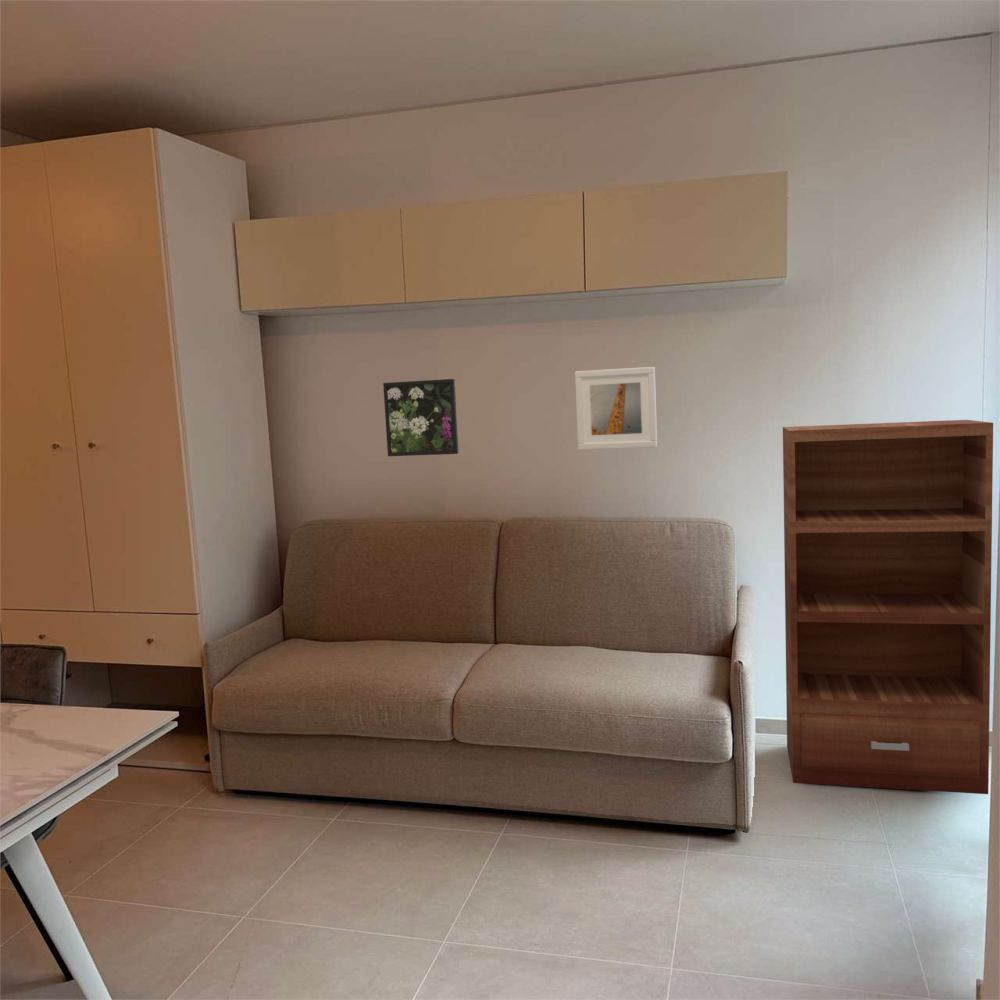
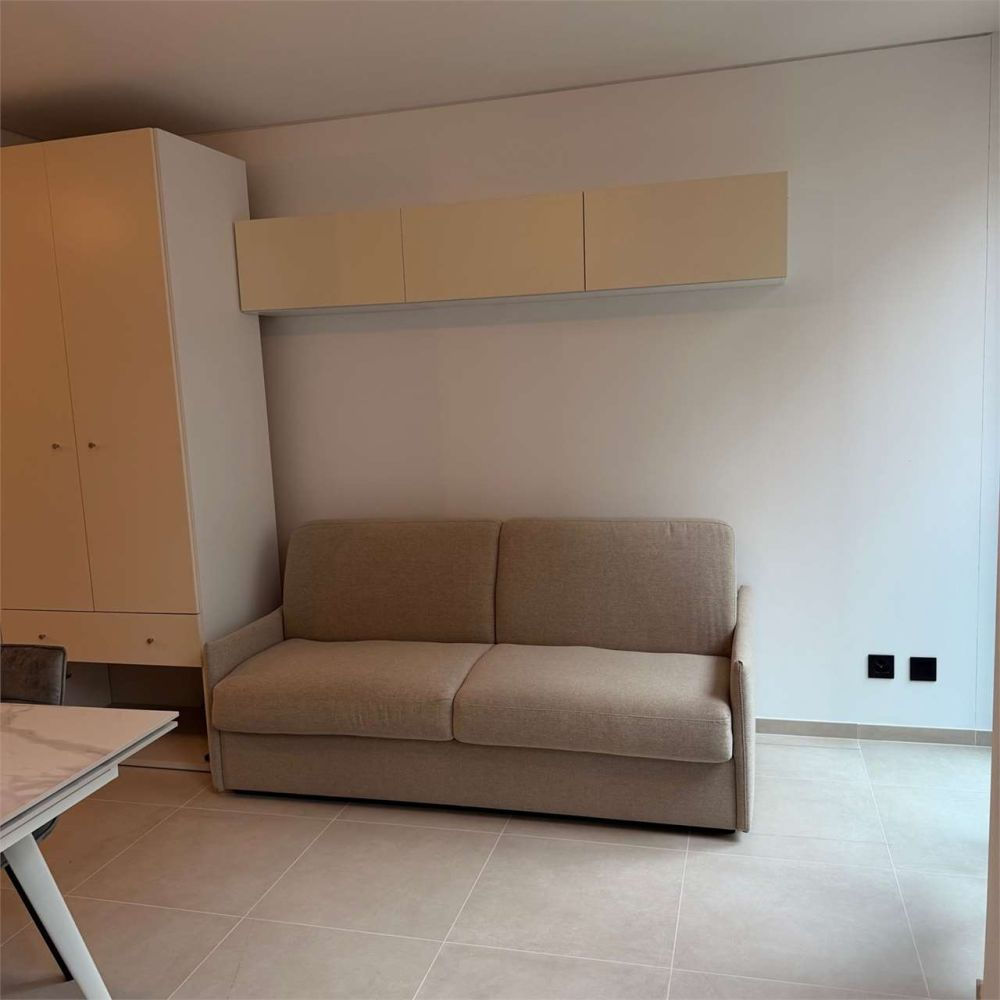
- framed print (615, 409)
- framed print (420, 418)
- bookshelf (881, 602)
